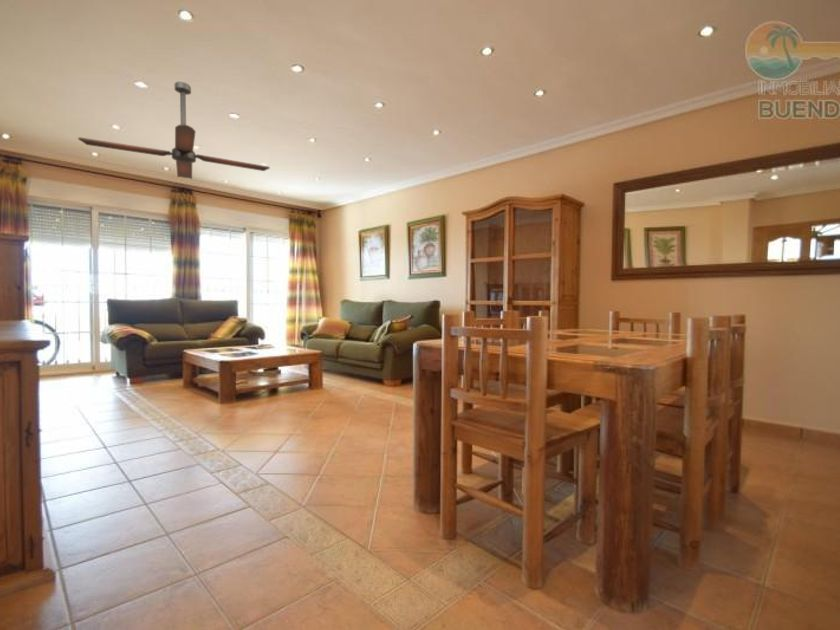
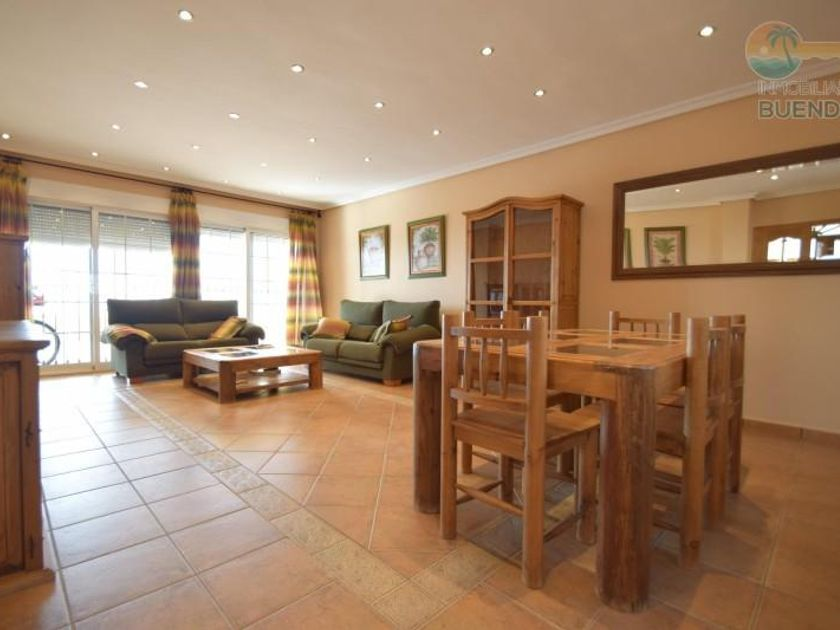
- ceiling fan (183, 123)
